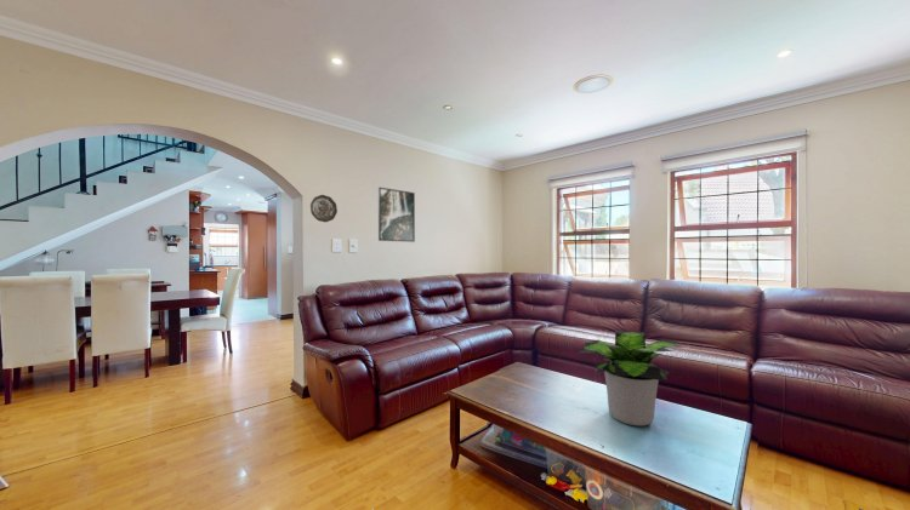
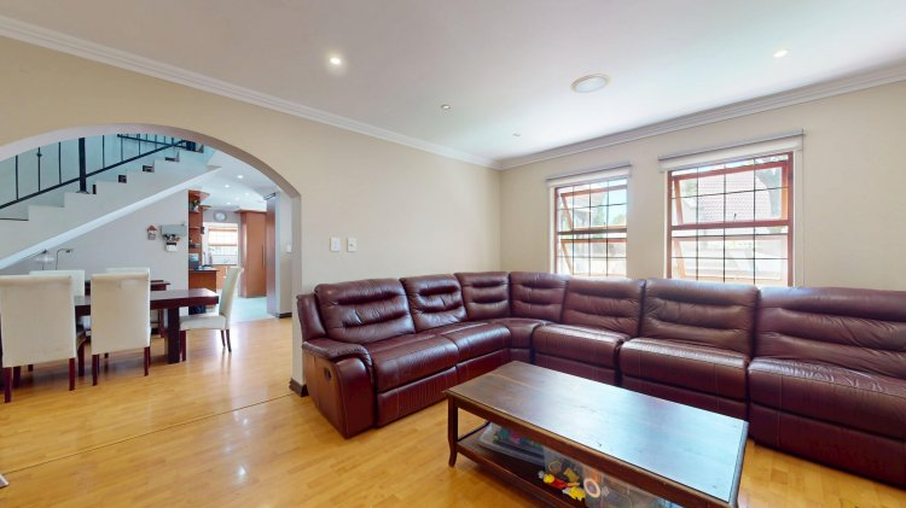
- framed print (397, 216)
- decorative plate (323, 208)
- potted plant (626, 379)
